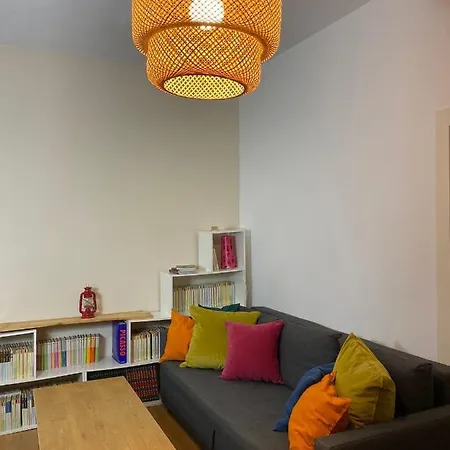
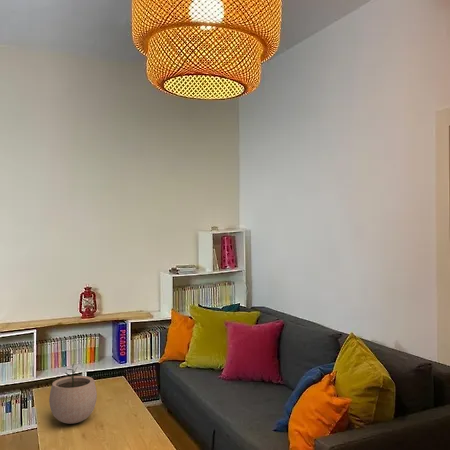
+ plant pot (73, 392)
